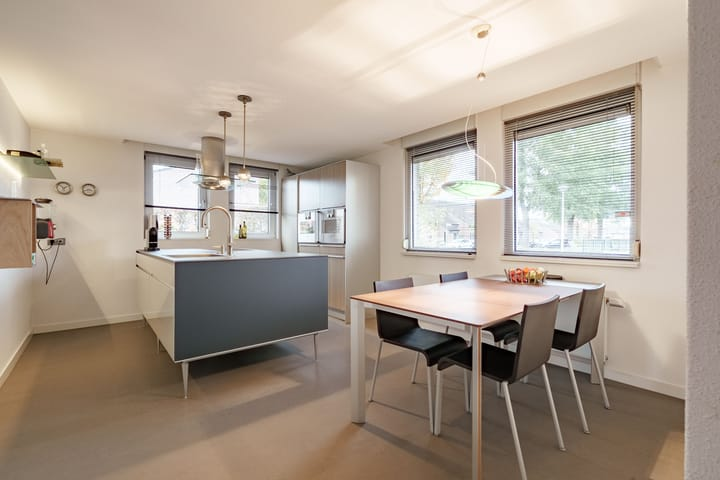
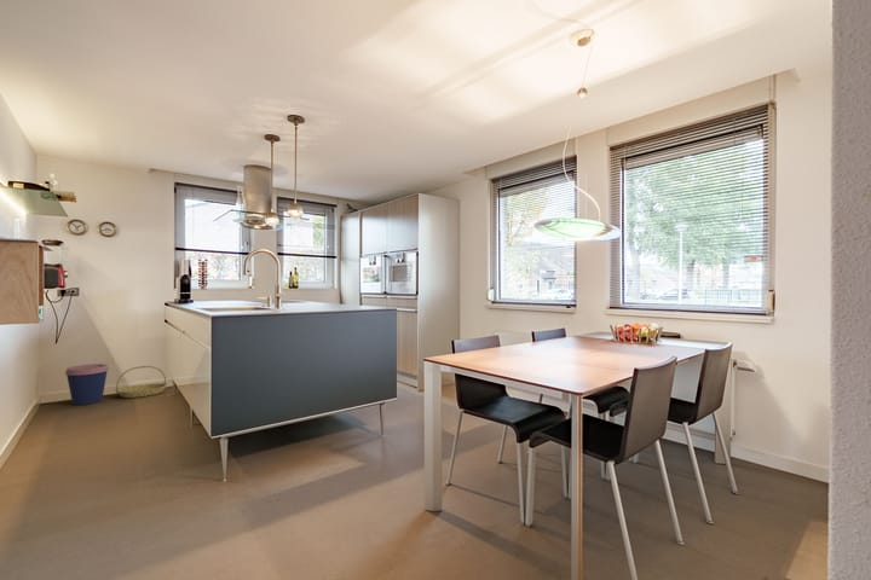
+ basket (142, 384)
+ coffee cup (87, 384)
